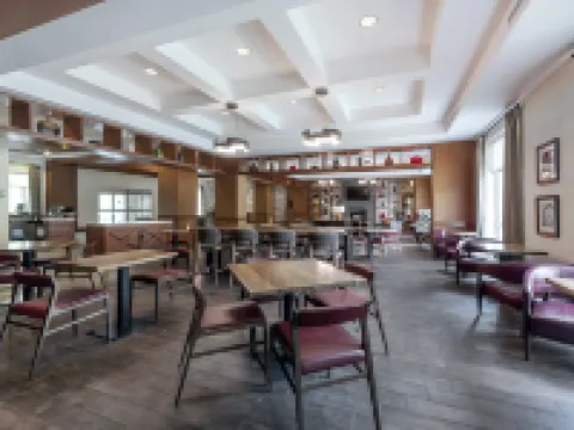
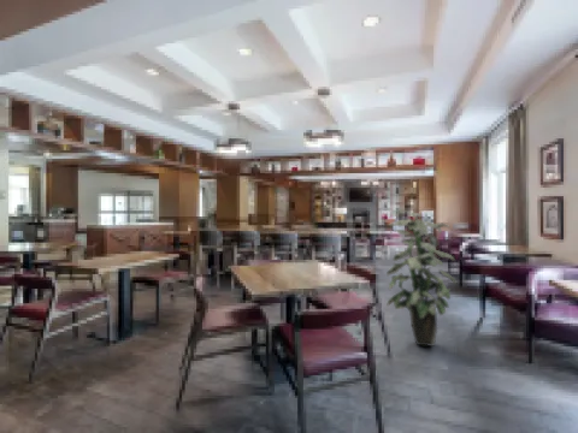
+ indoor plant (418, 277)
